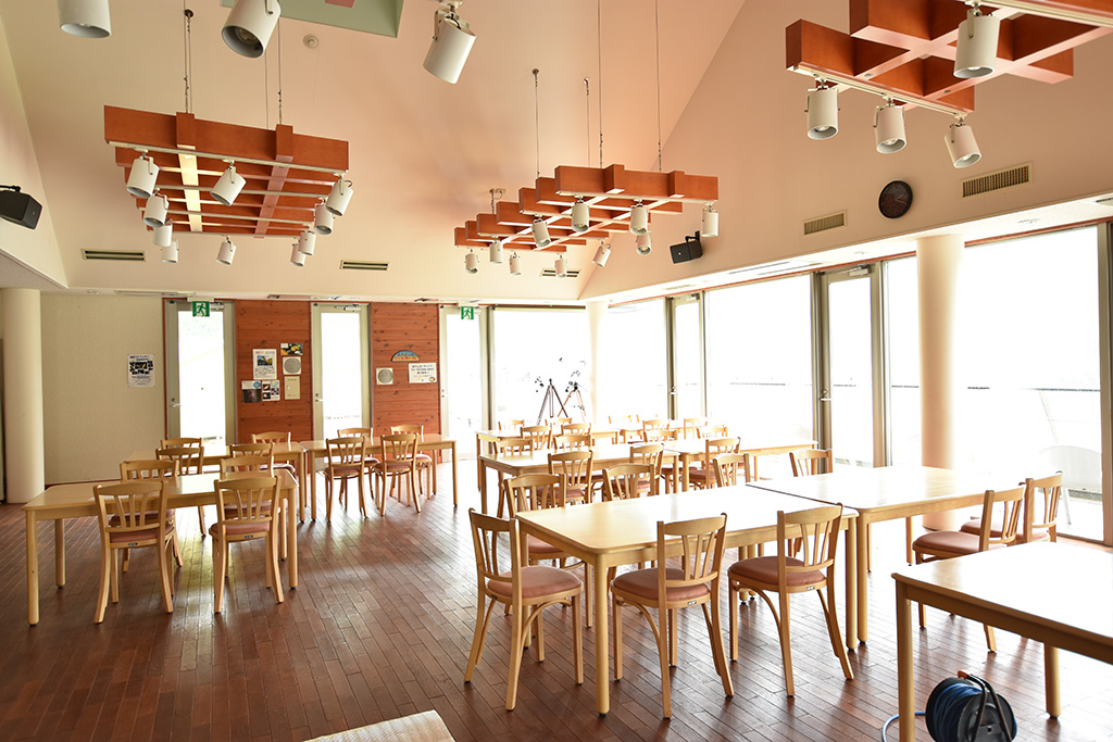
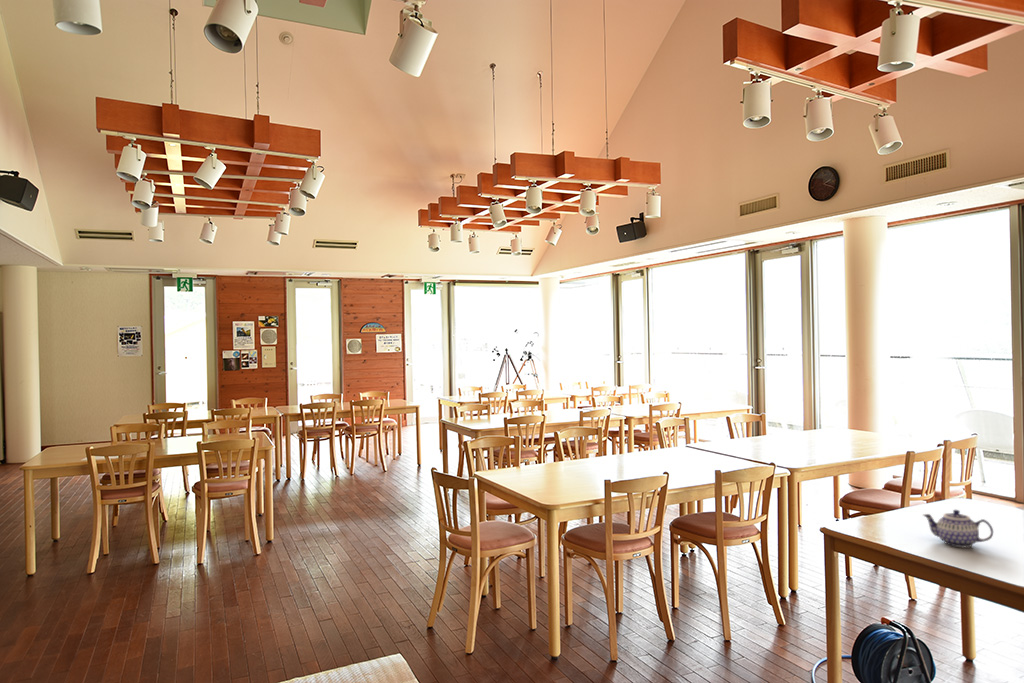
+ teapot (957, 526)
